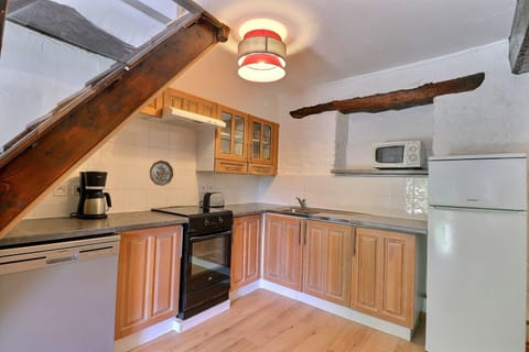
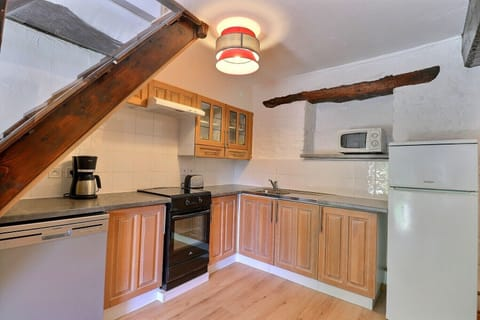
- decorative plate (161, 173)
